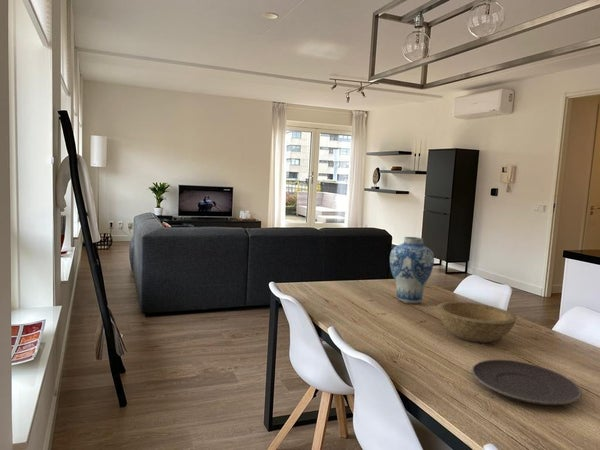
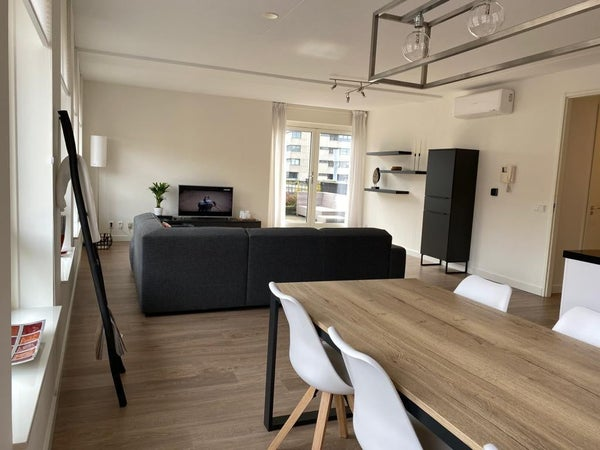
- bowl (474, 322)
- vase (411, 269)
- plate (523, 382)
